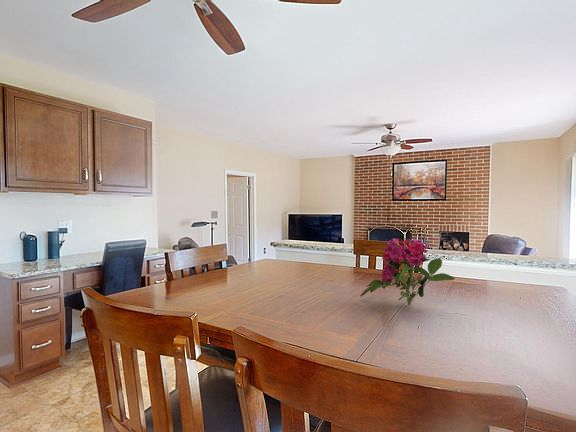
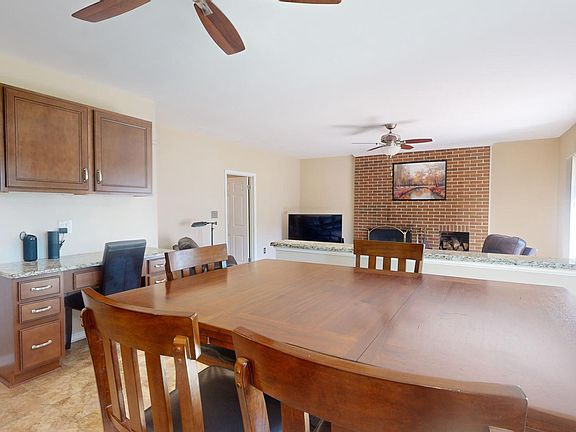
- flower (405, 272)
